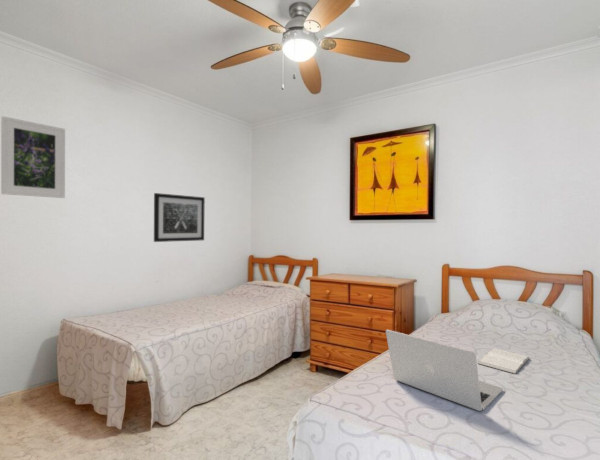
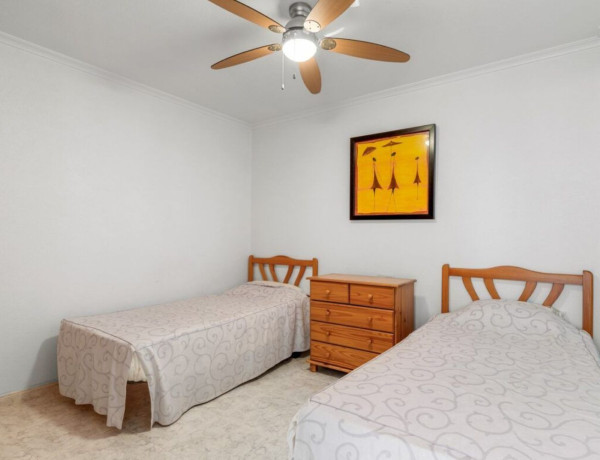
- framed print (35, 159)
- wall art (180, 218)
- laptop (444, 359)
- book (504, 358)
